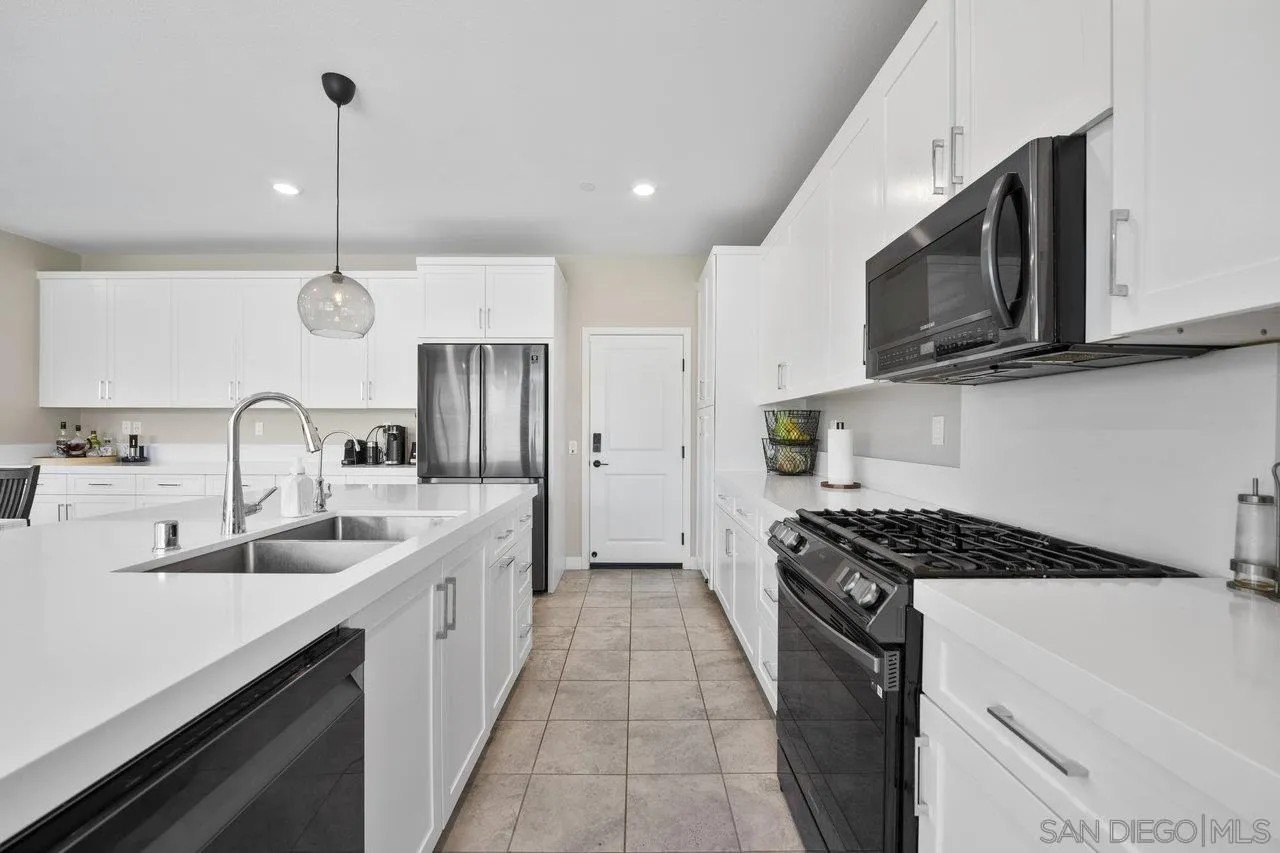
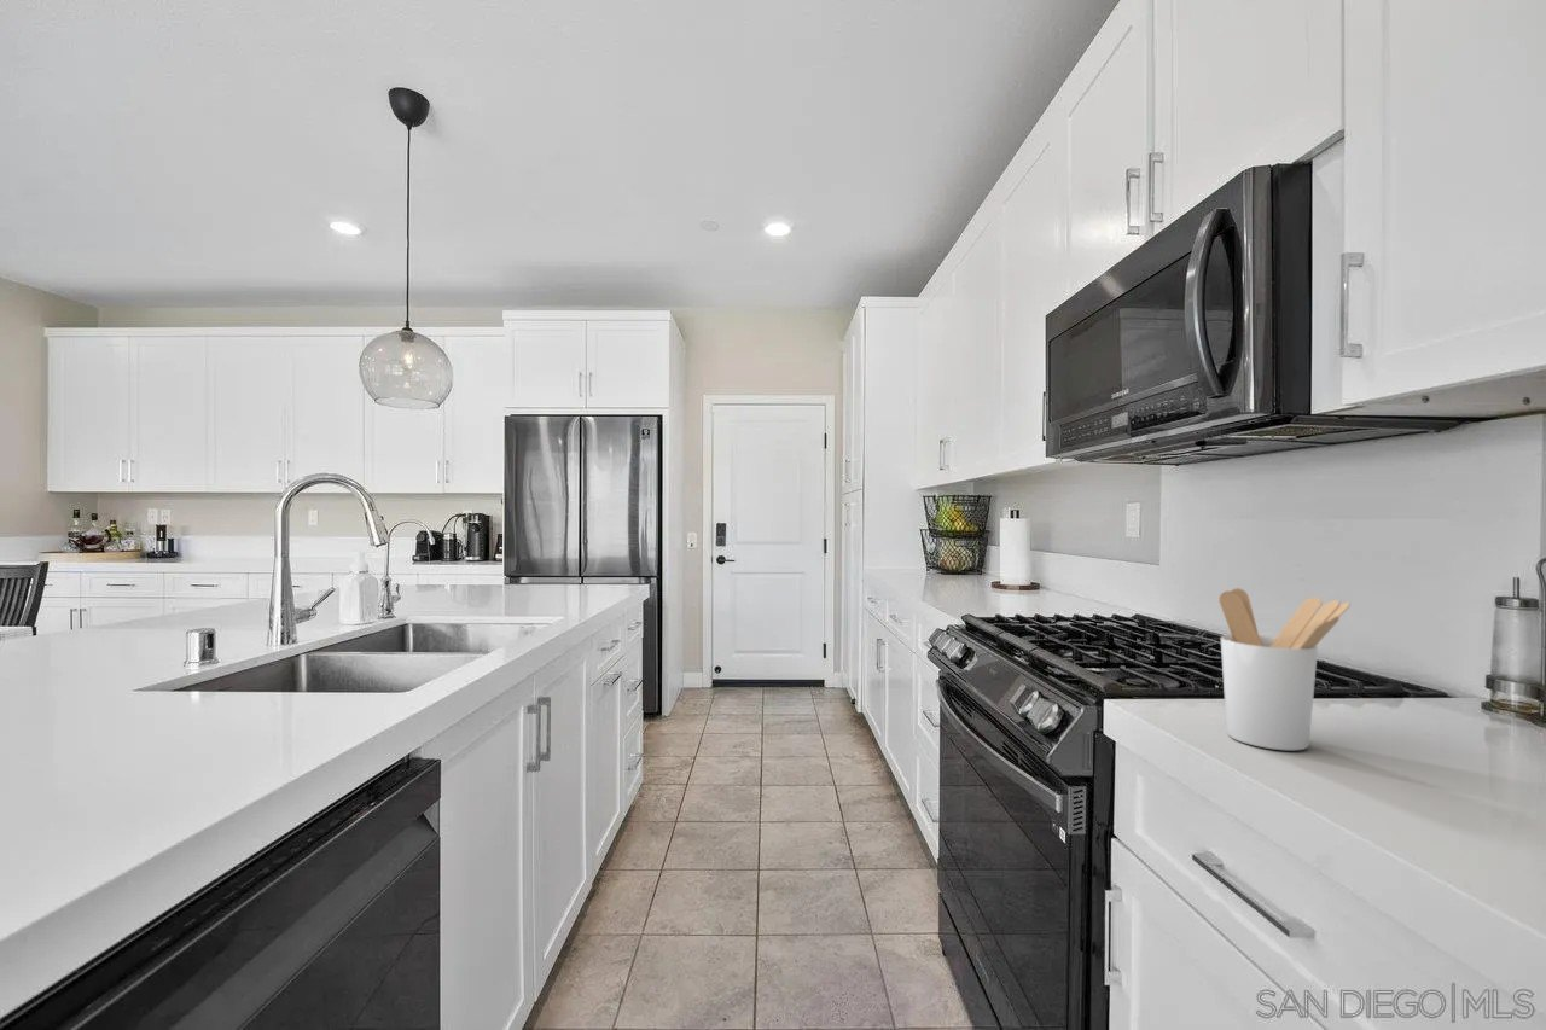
+ utensil holder (1284, 665)
